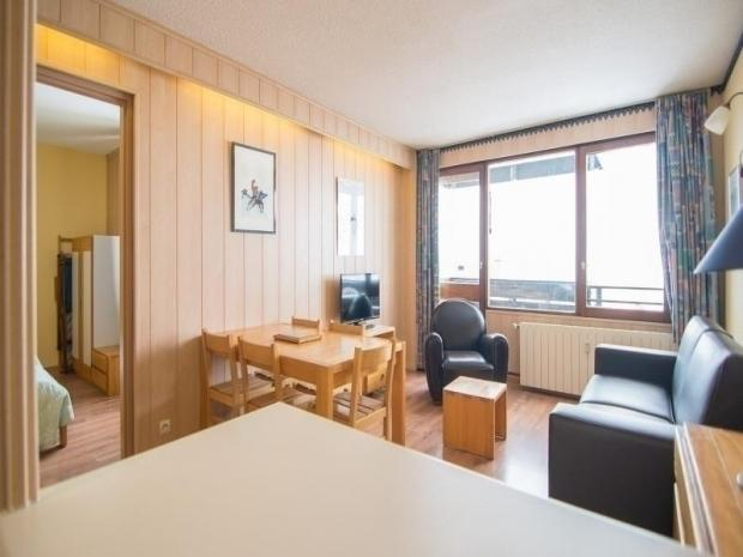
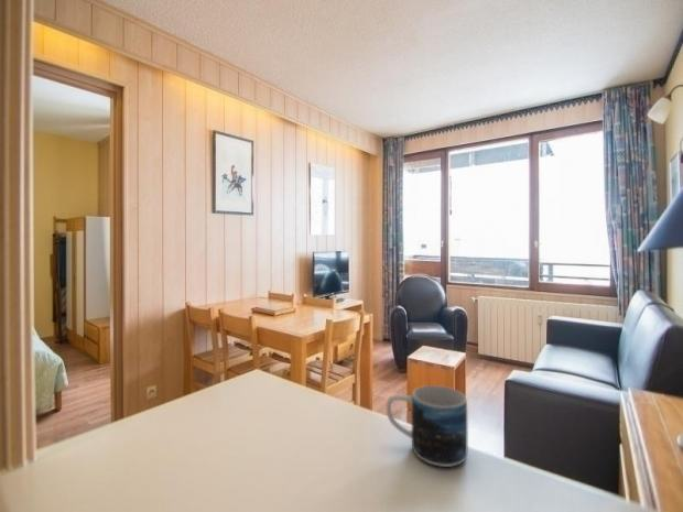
+ mug (425, 422)
